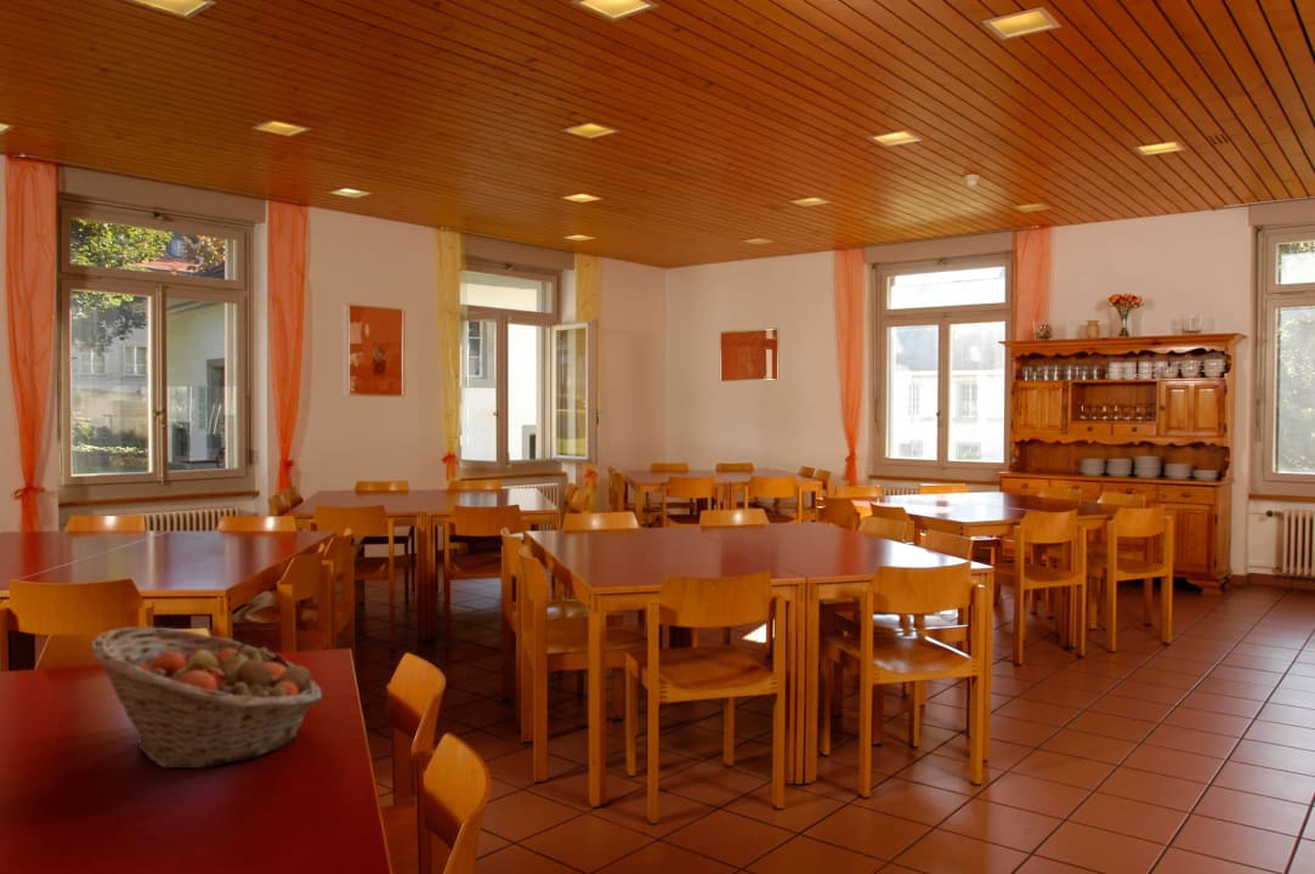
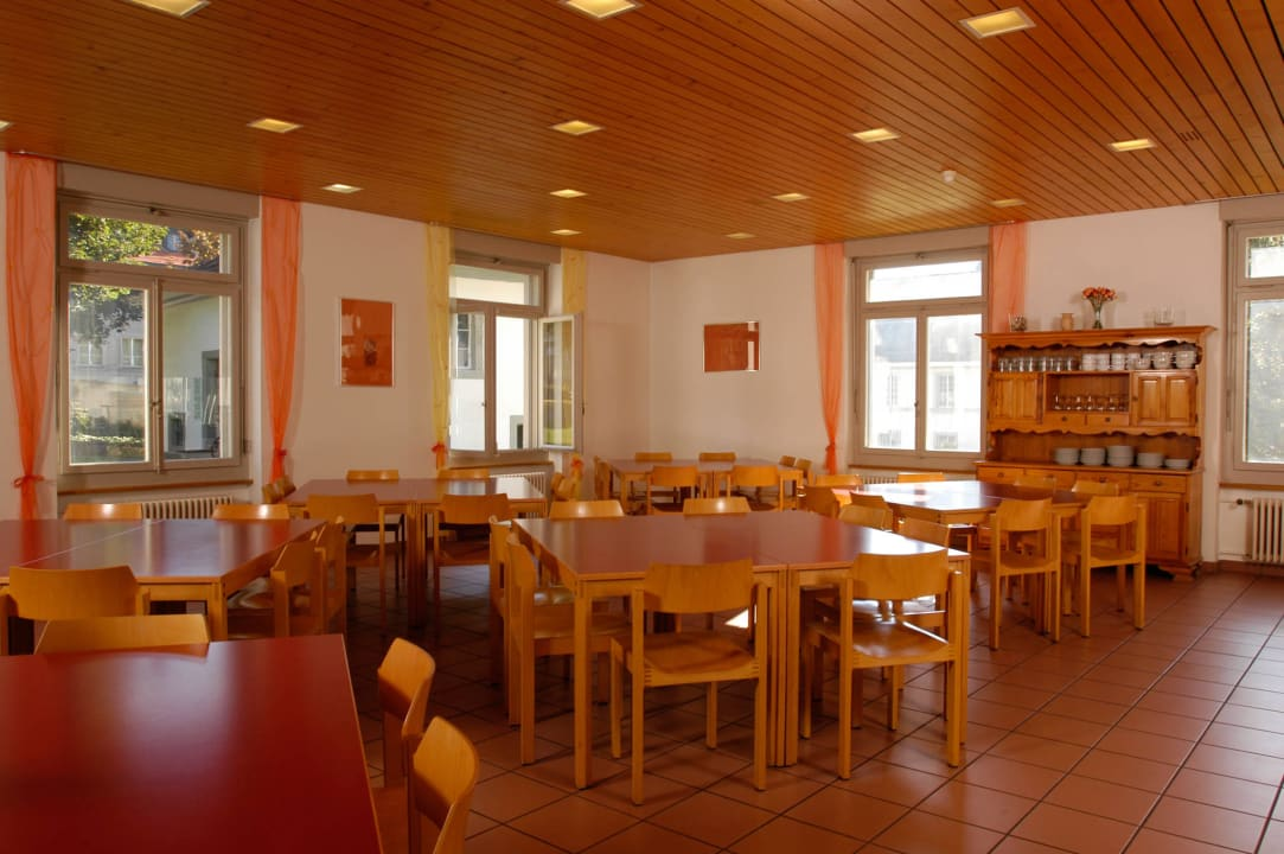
- fruit basket (210, 685)
